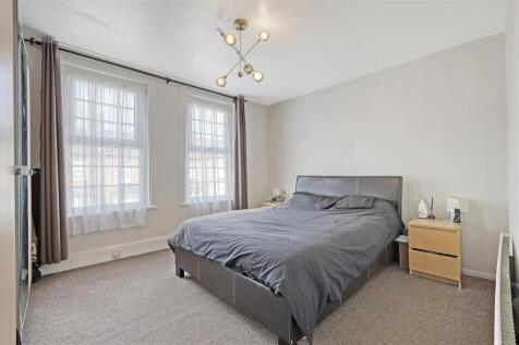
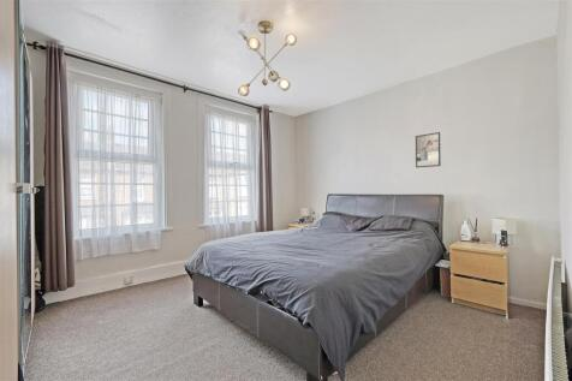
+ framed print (427, 150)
